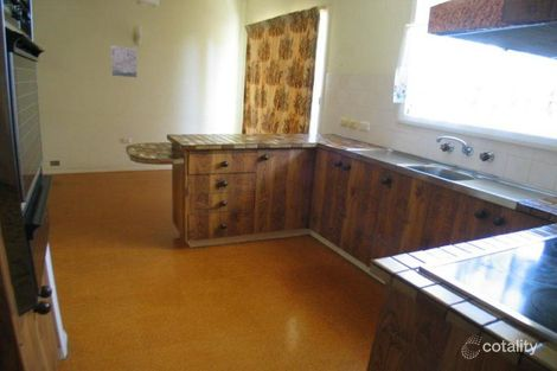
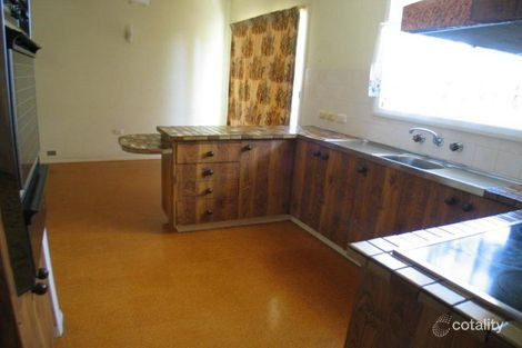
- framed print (123, 62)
